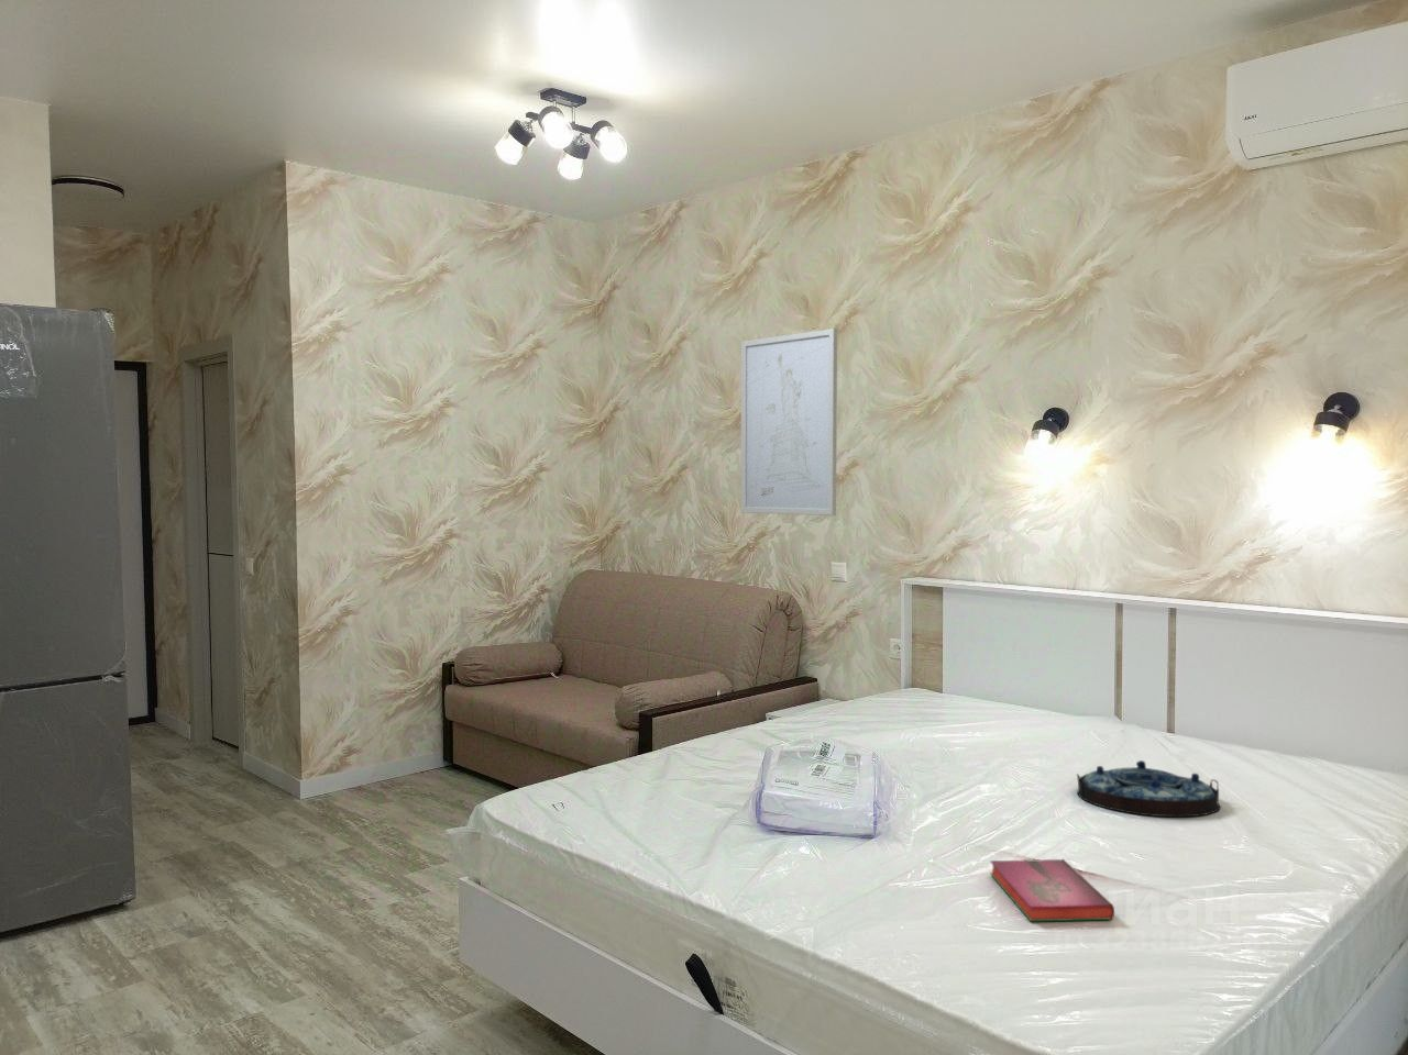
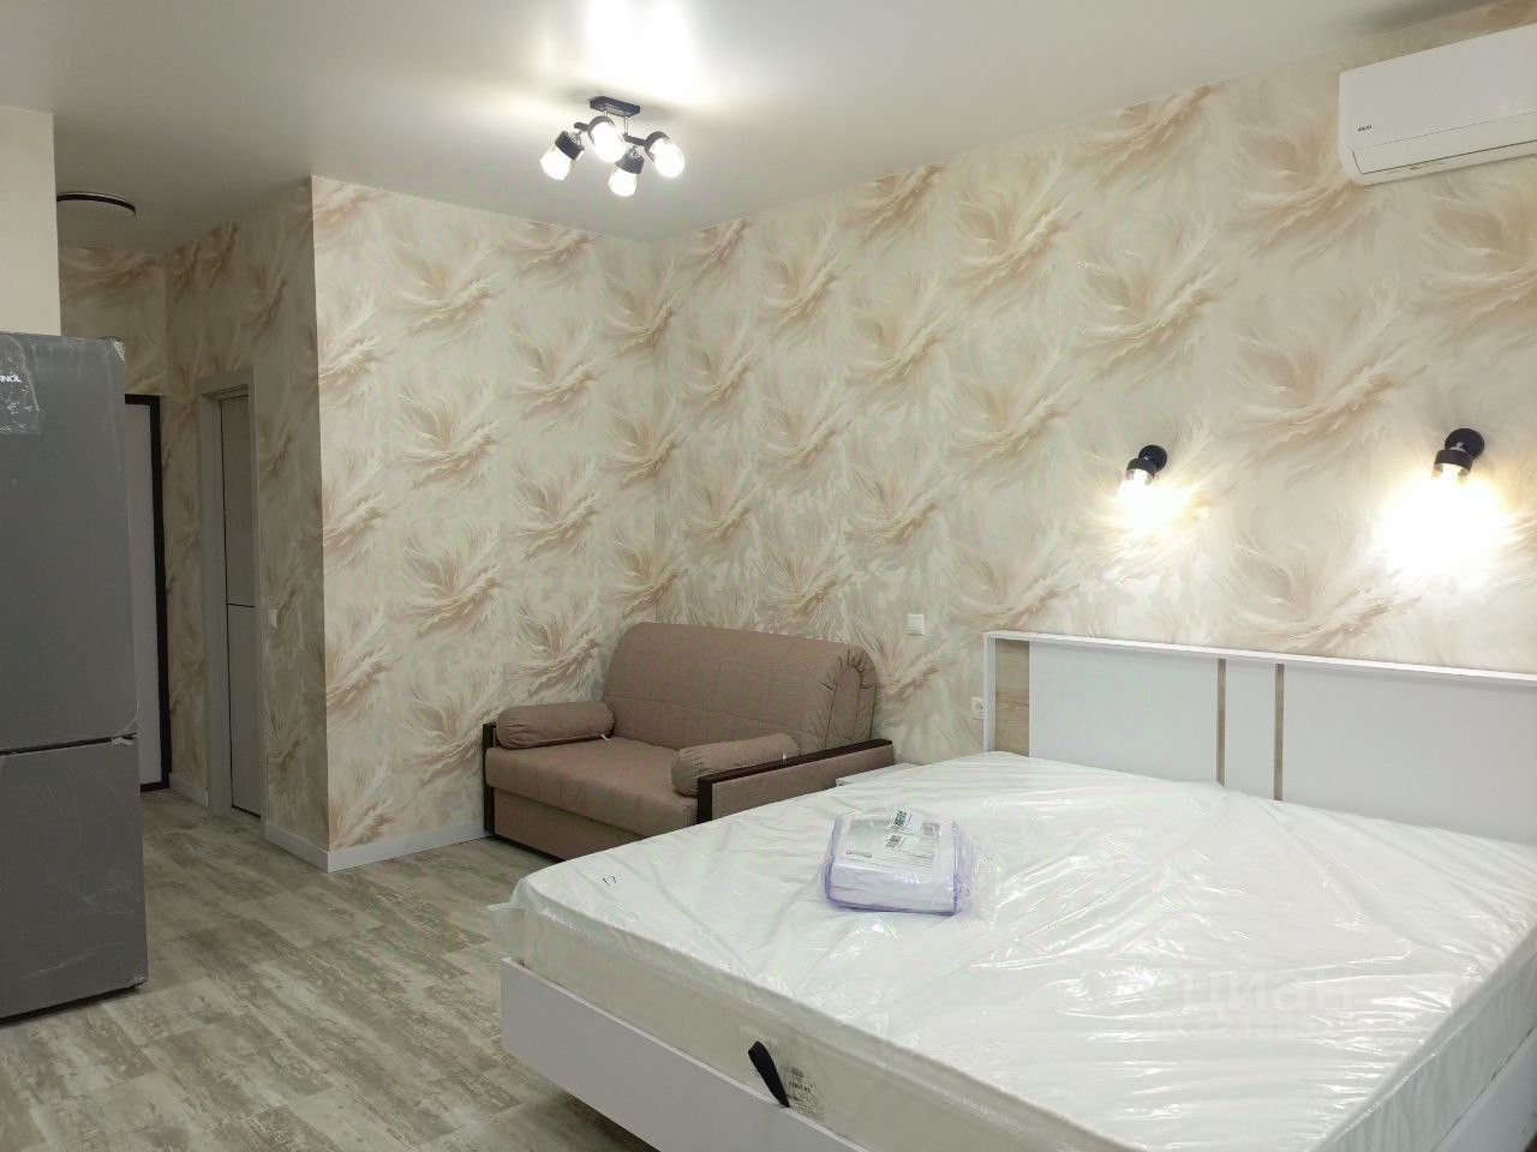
- hardback book (1049, 888)
- wall art (786, 424)
- serving tray (1146, 783)
